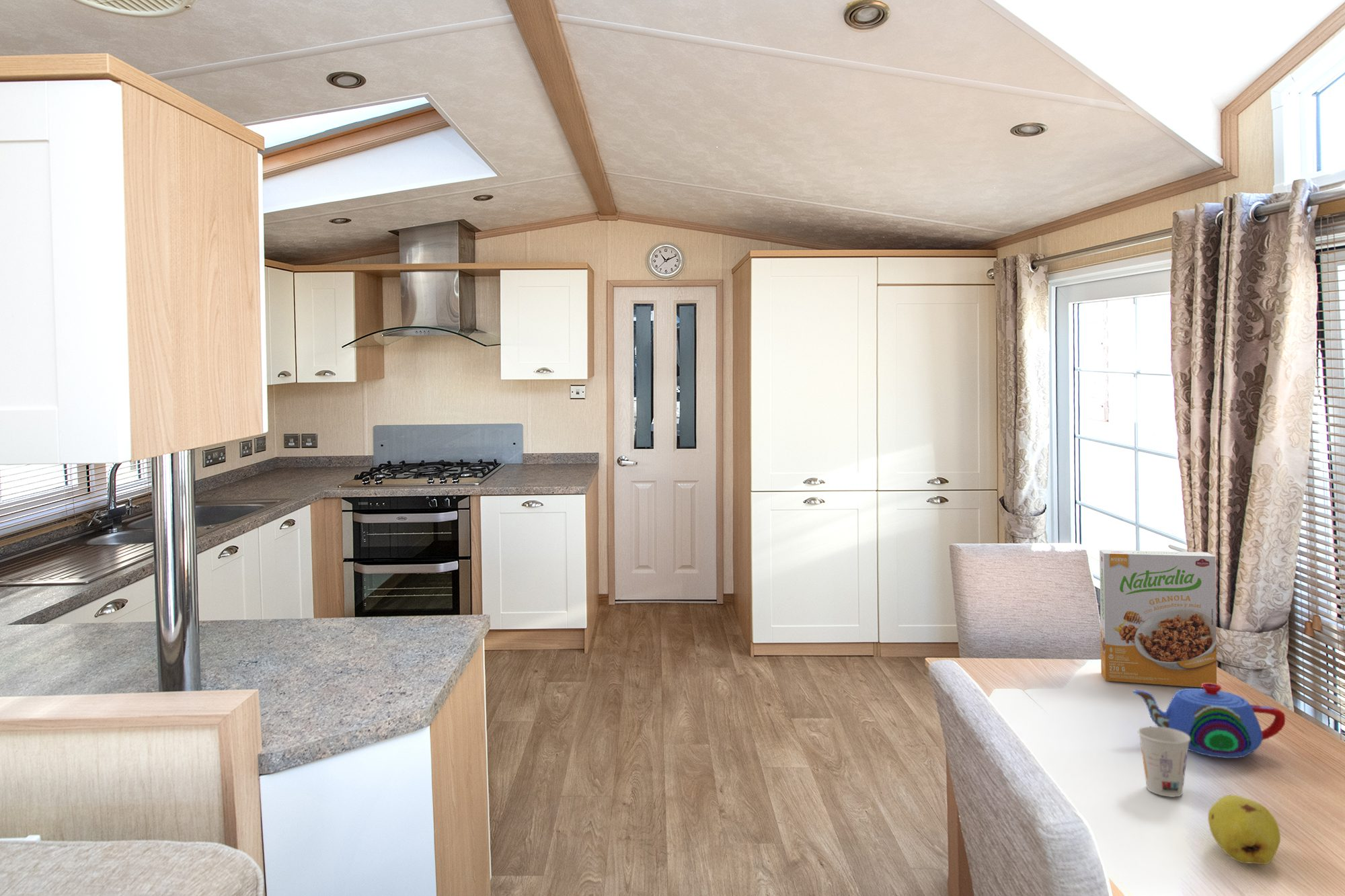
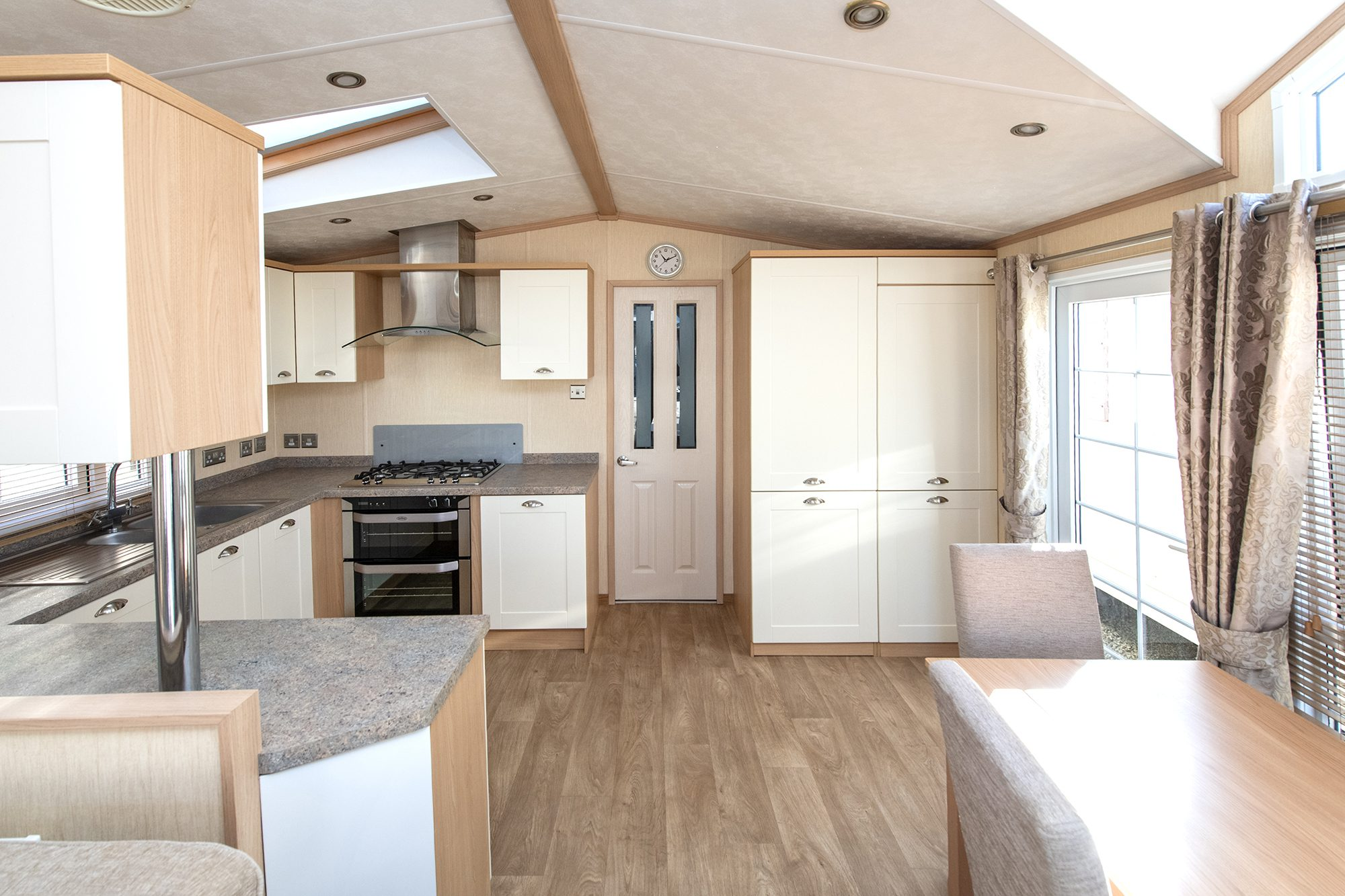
- fruit (1243, 825)
- cereal box (1156, 616)
- cup (1163, 762)
- teapot (1206, 715)
